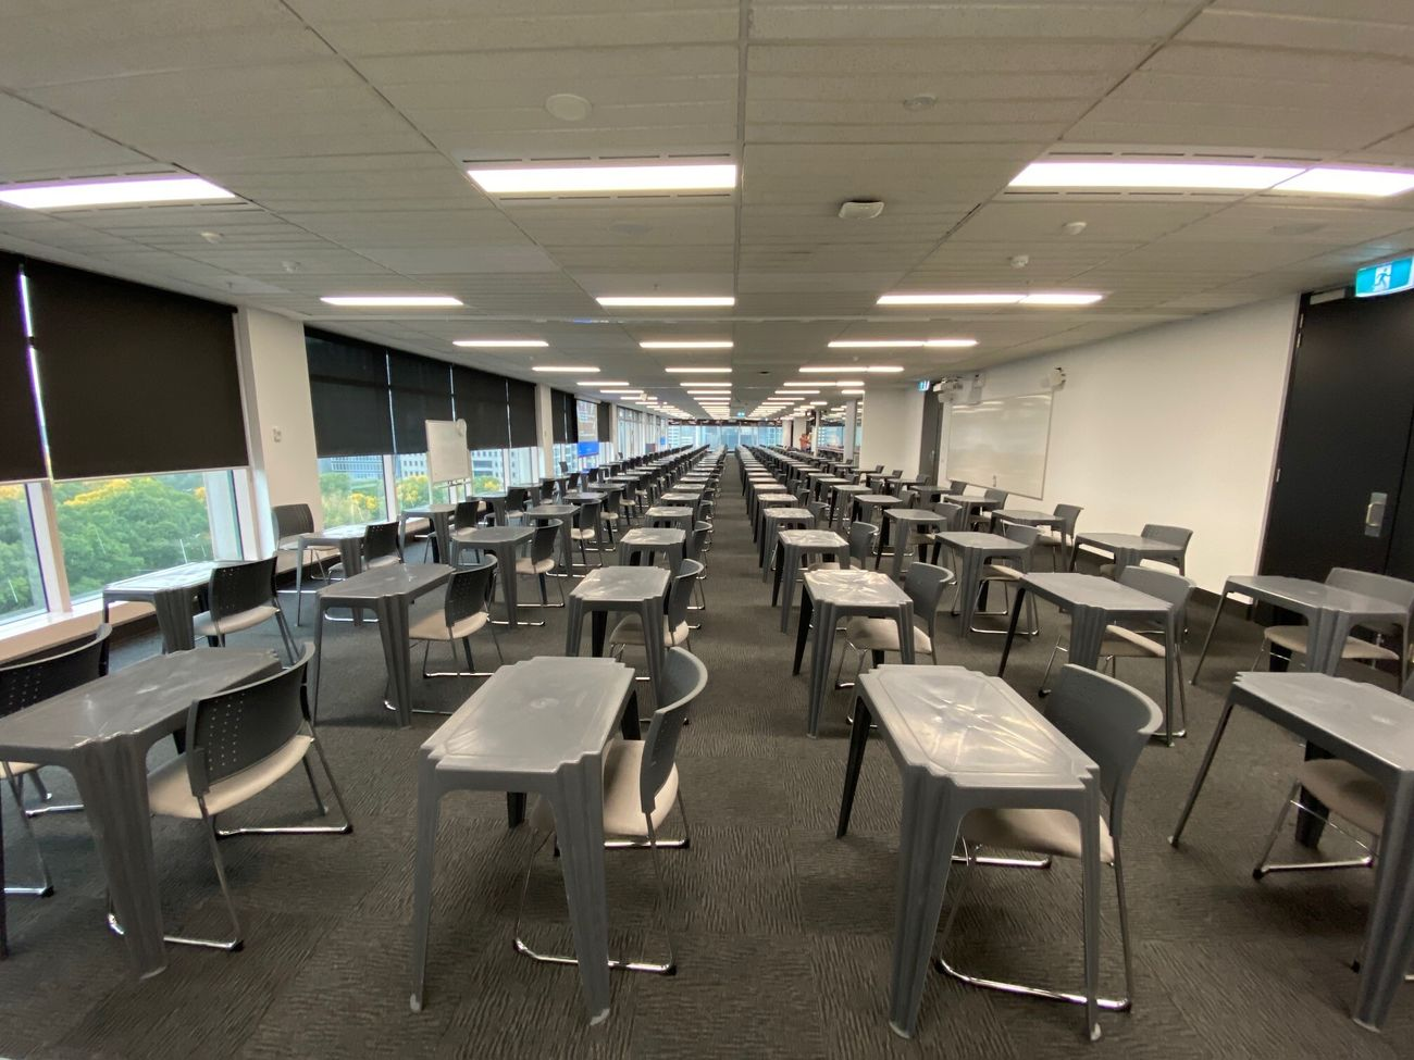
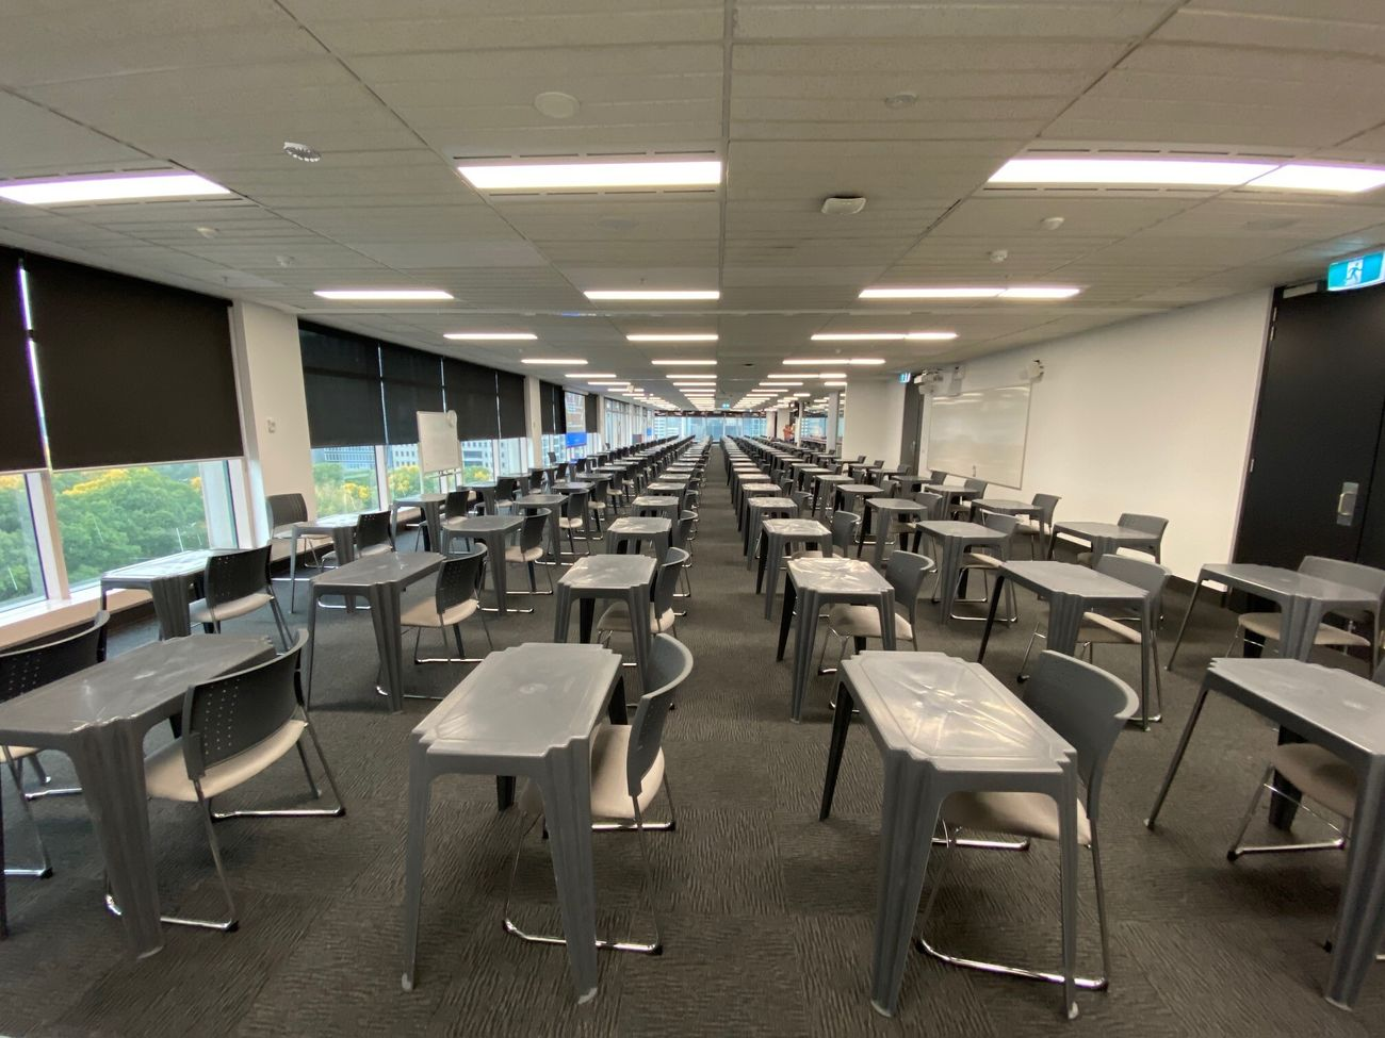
+ smoke detector (302, 154)
